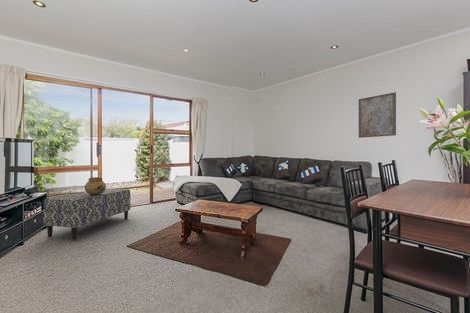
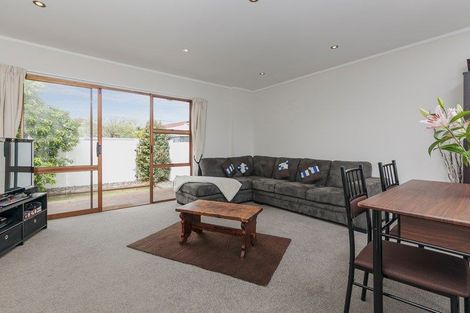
- bench (92, 210)
- ceramic pot (95, 186)
- wall art (376, 116)
